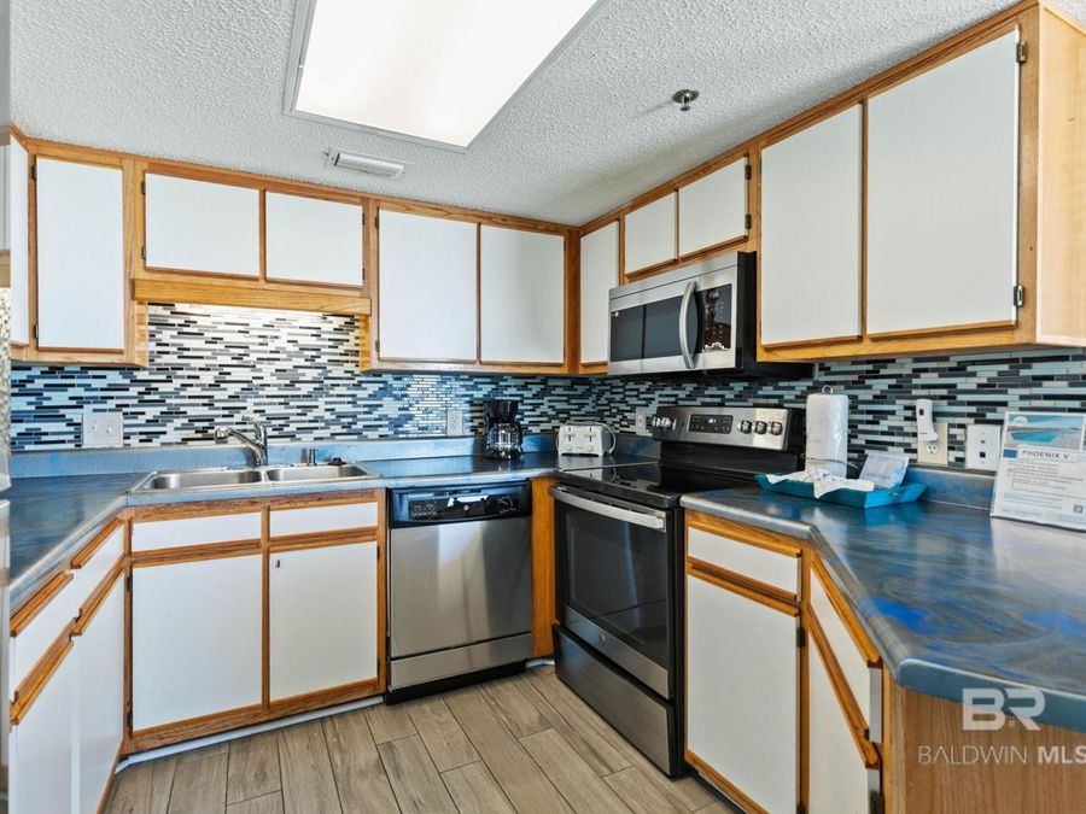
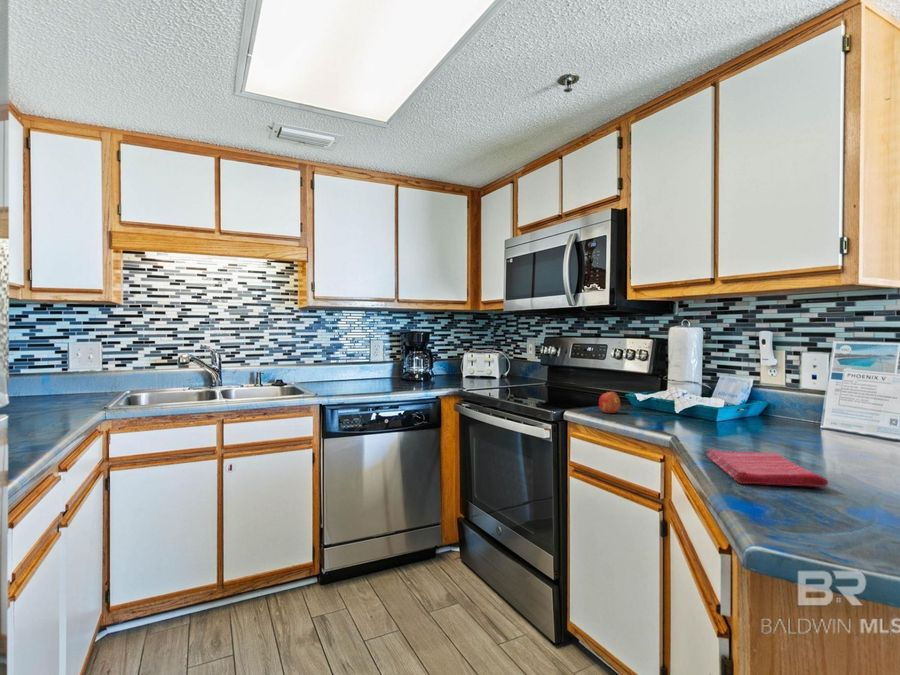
+ fruit (609, 402)
+ dish towel (760, 465)
